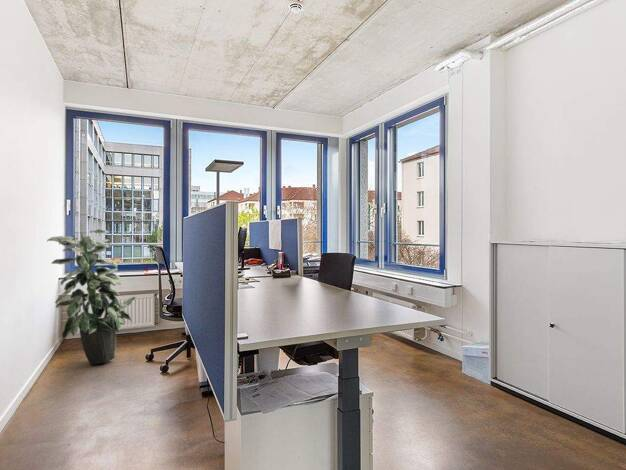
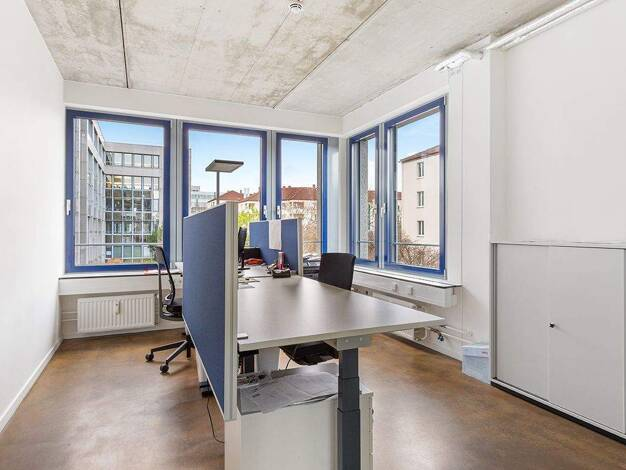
- indoor plant (93, 296)
